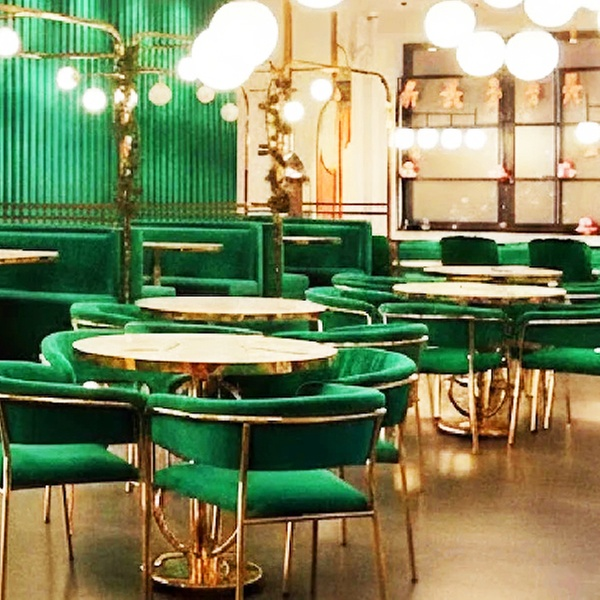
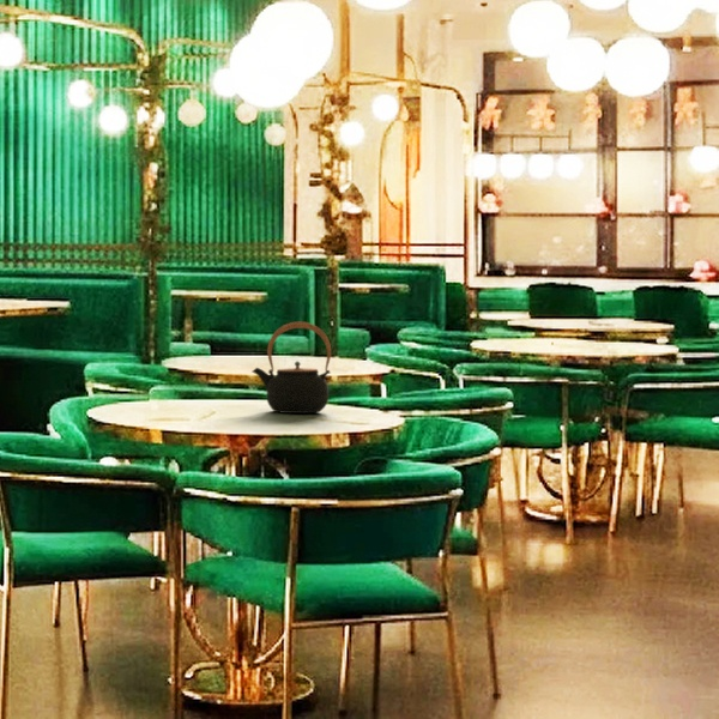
+ teapot (291, 368)
